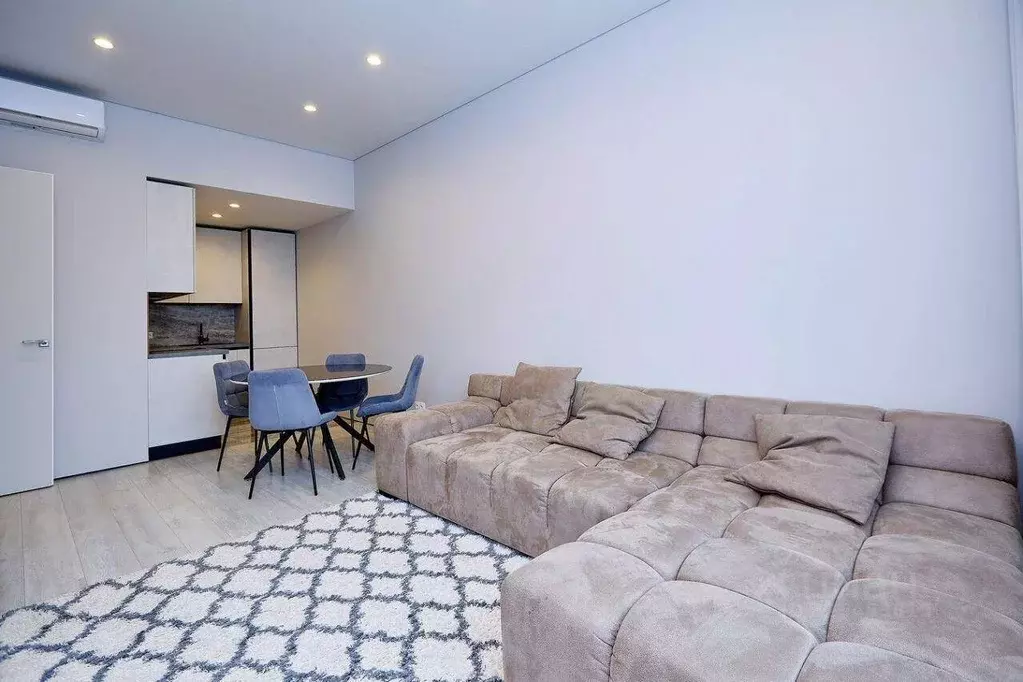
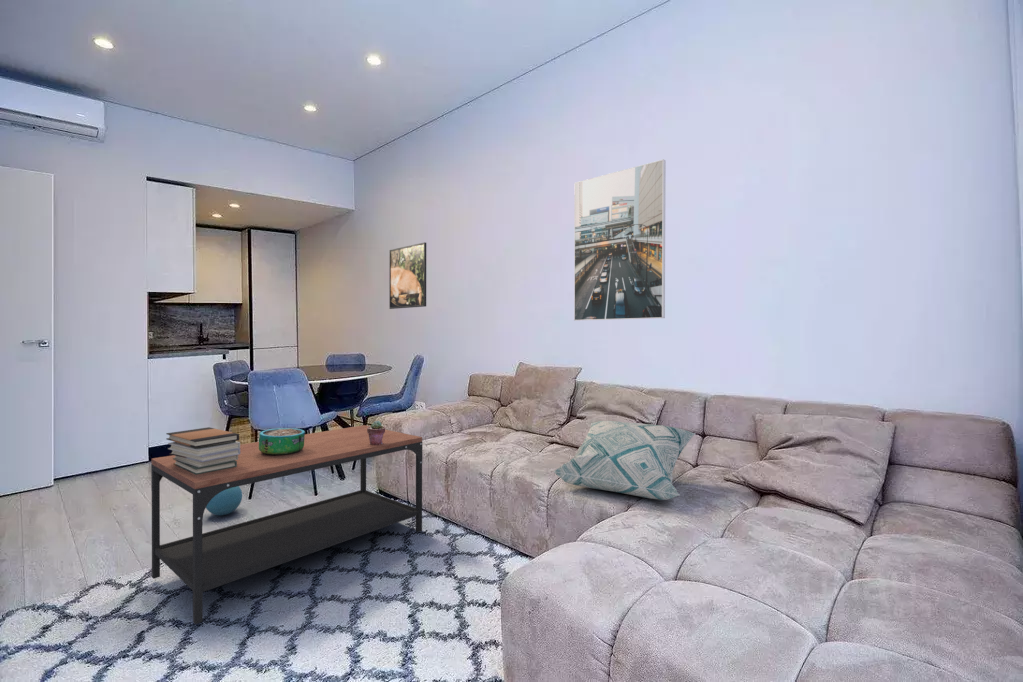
+ decorative bowl (282, 441)
+ decorative pillow (627, 455)
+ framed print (616, 246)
+ book stack (203, 449)
+ potted succulent (376, 431)
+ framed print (407, 277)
+ coffee table (301, 506)
+ ball (223, 497)
